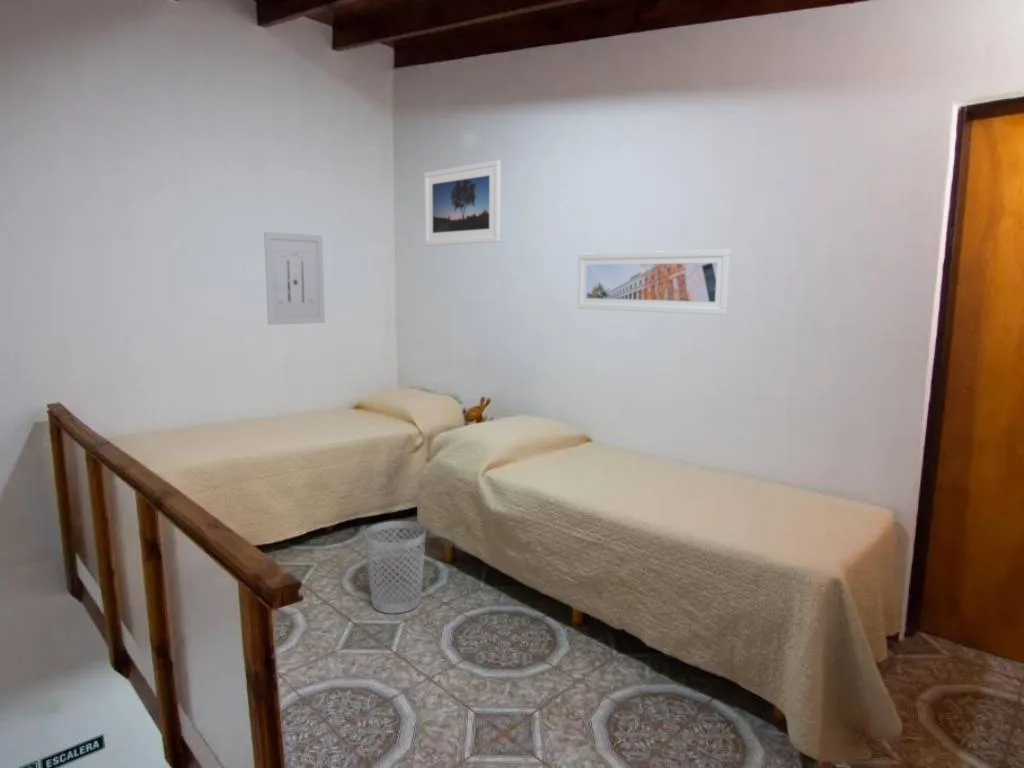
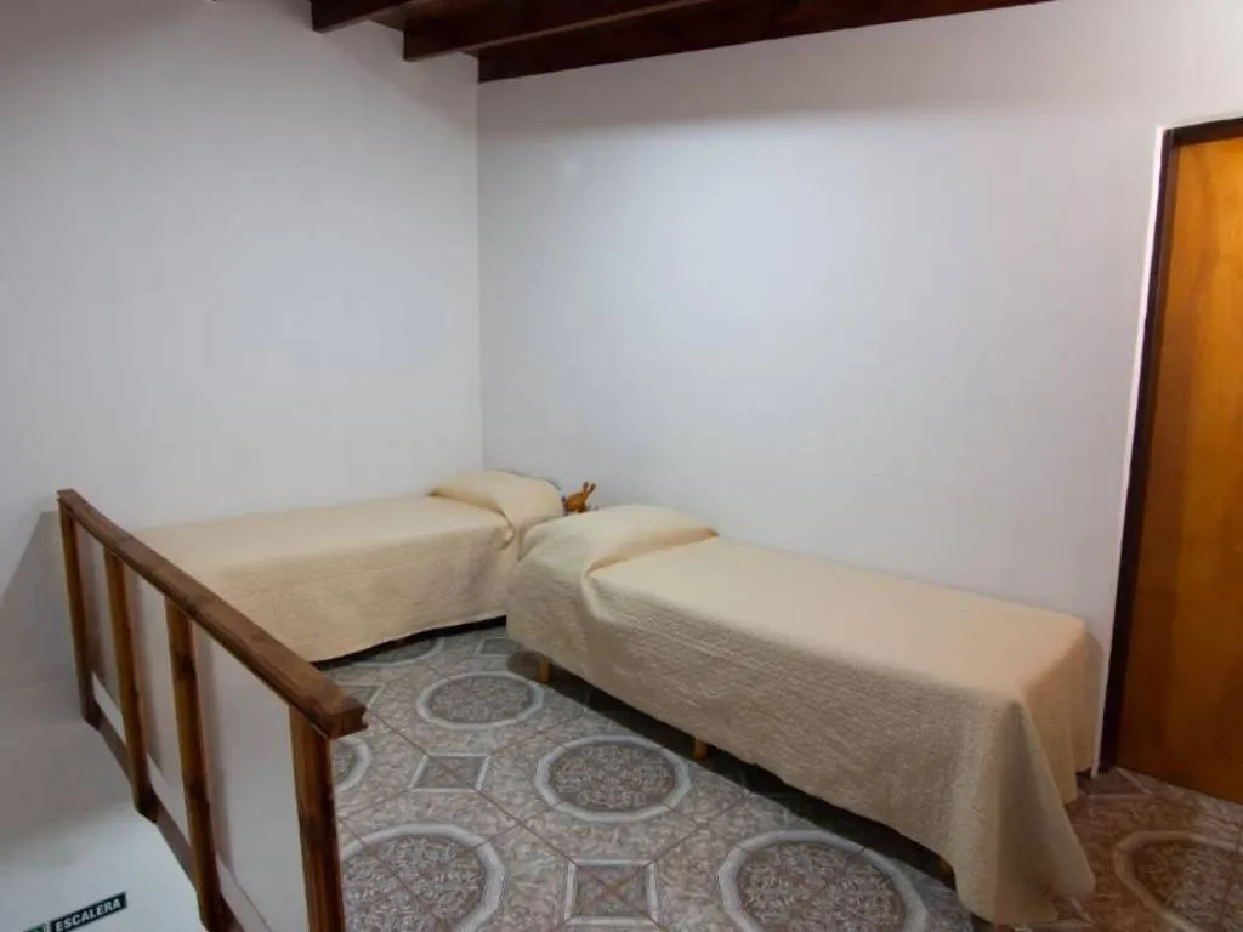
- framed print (460, 205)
- wall art (295, 279)
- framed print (647, 281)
- wastebasket (396, 567)
